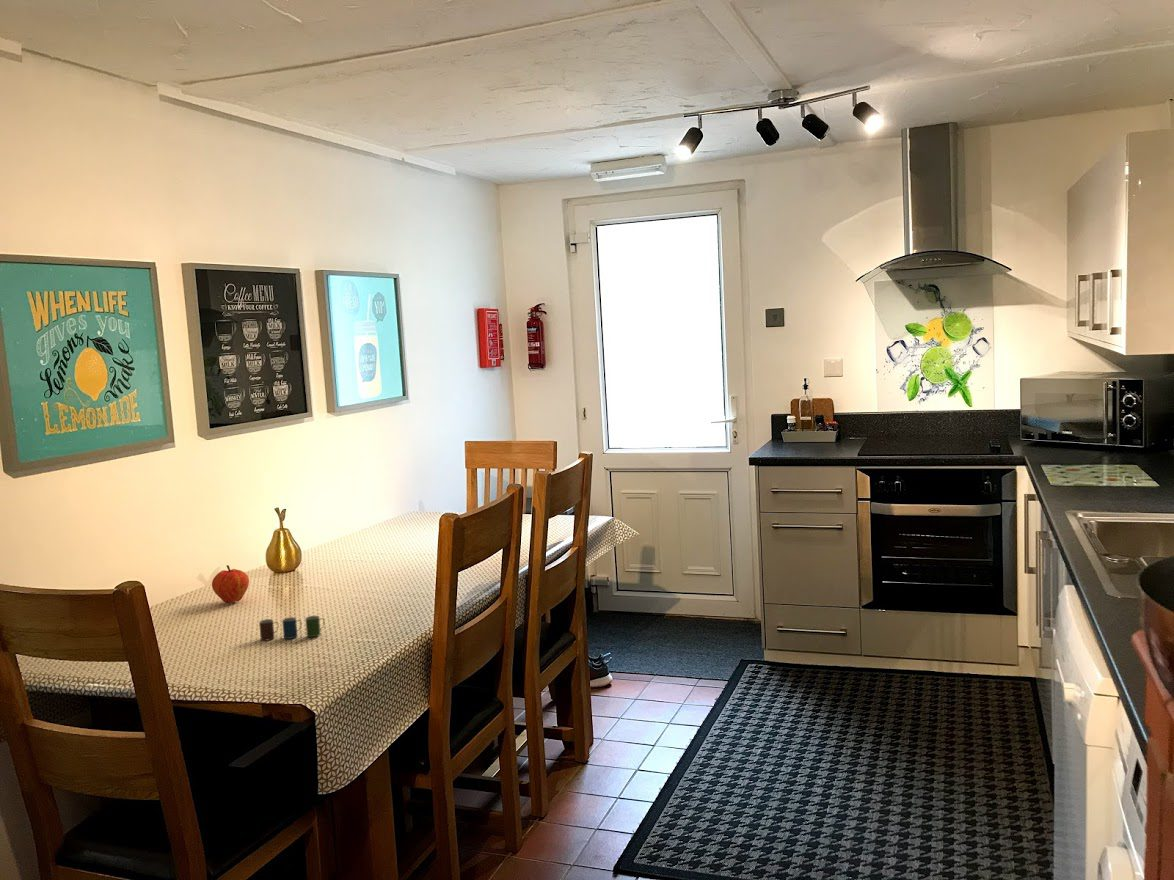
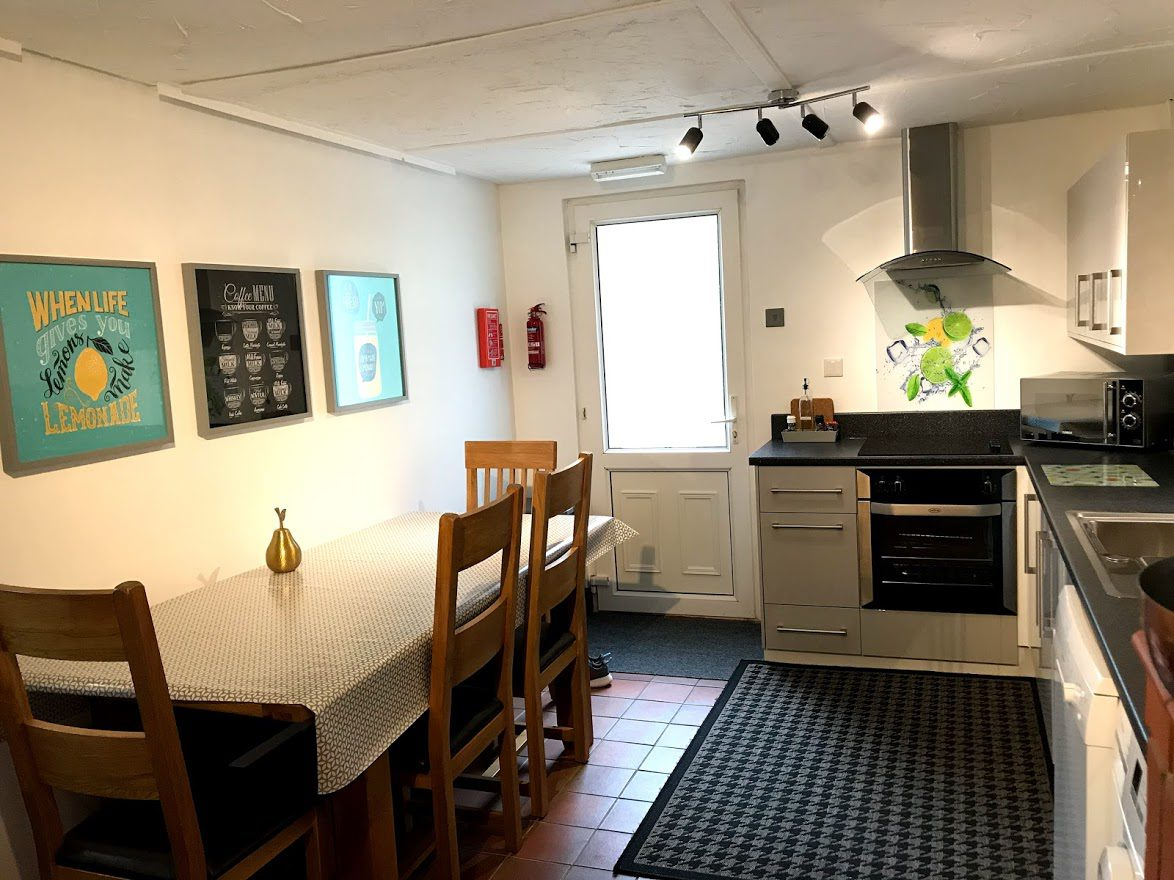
- fruit (230, 583)
- cup (292, 621)
